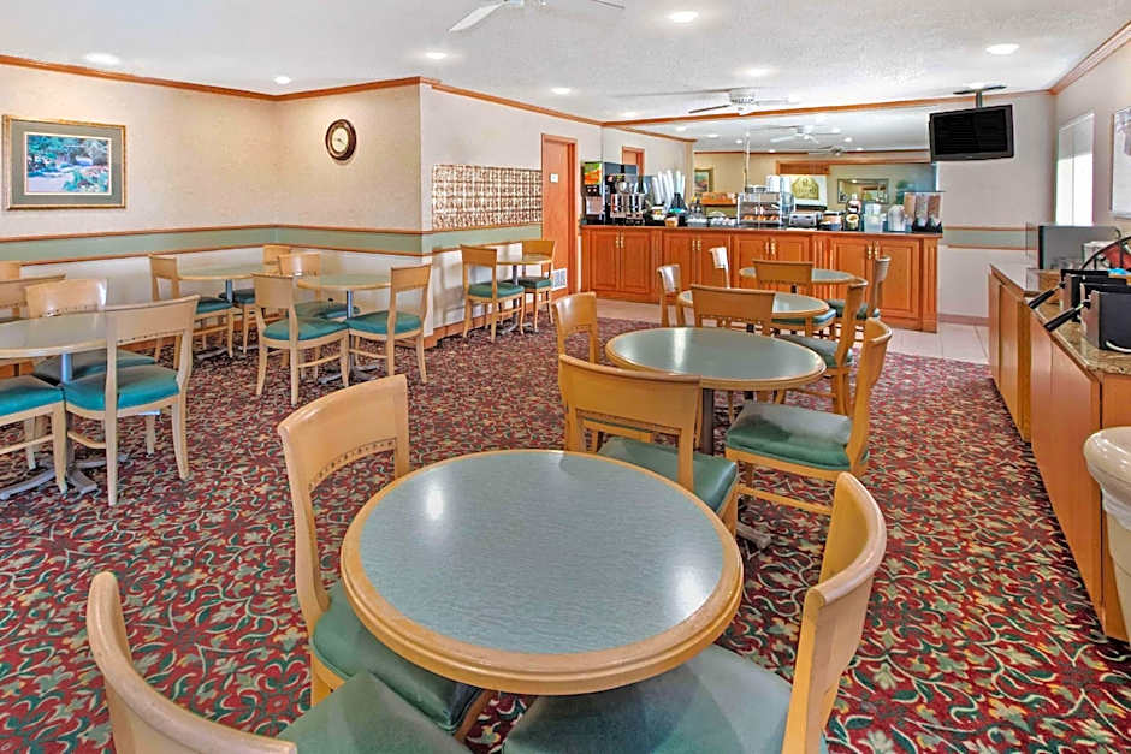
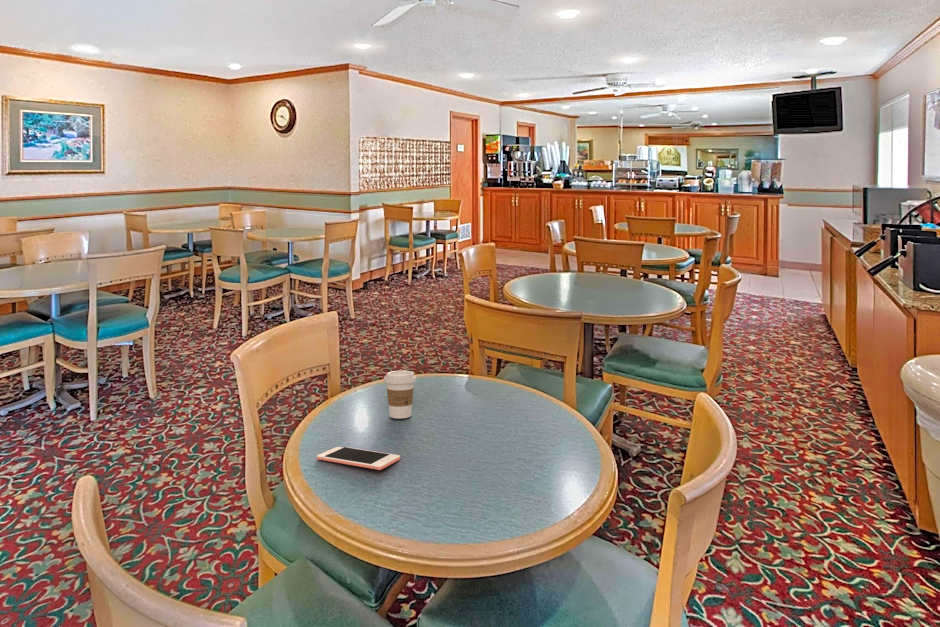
+ cell phone (358, 457)
+ coffee cup (400, 394)
